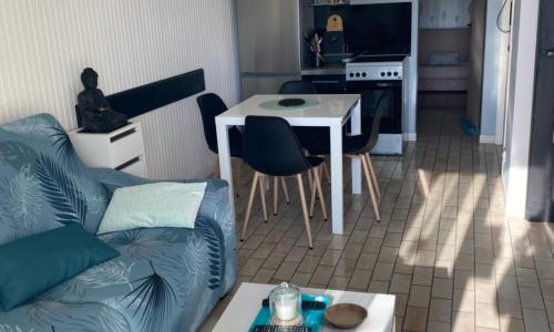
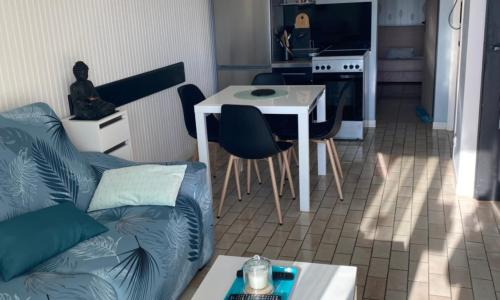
- saucer (346, 317)
